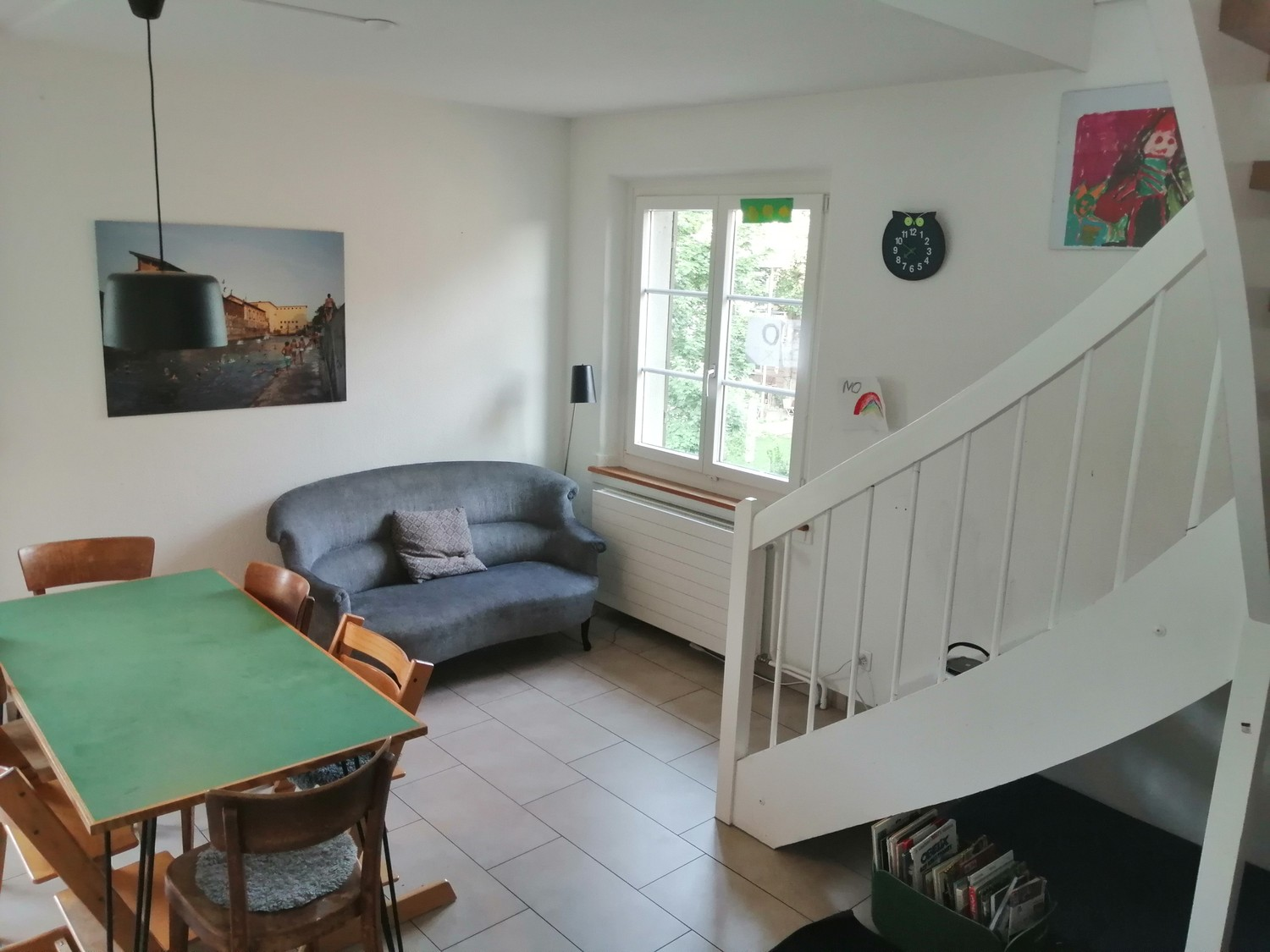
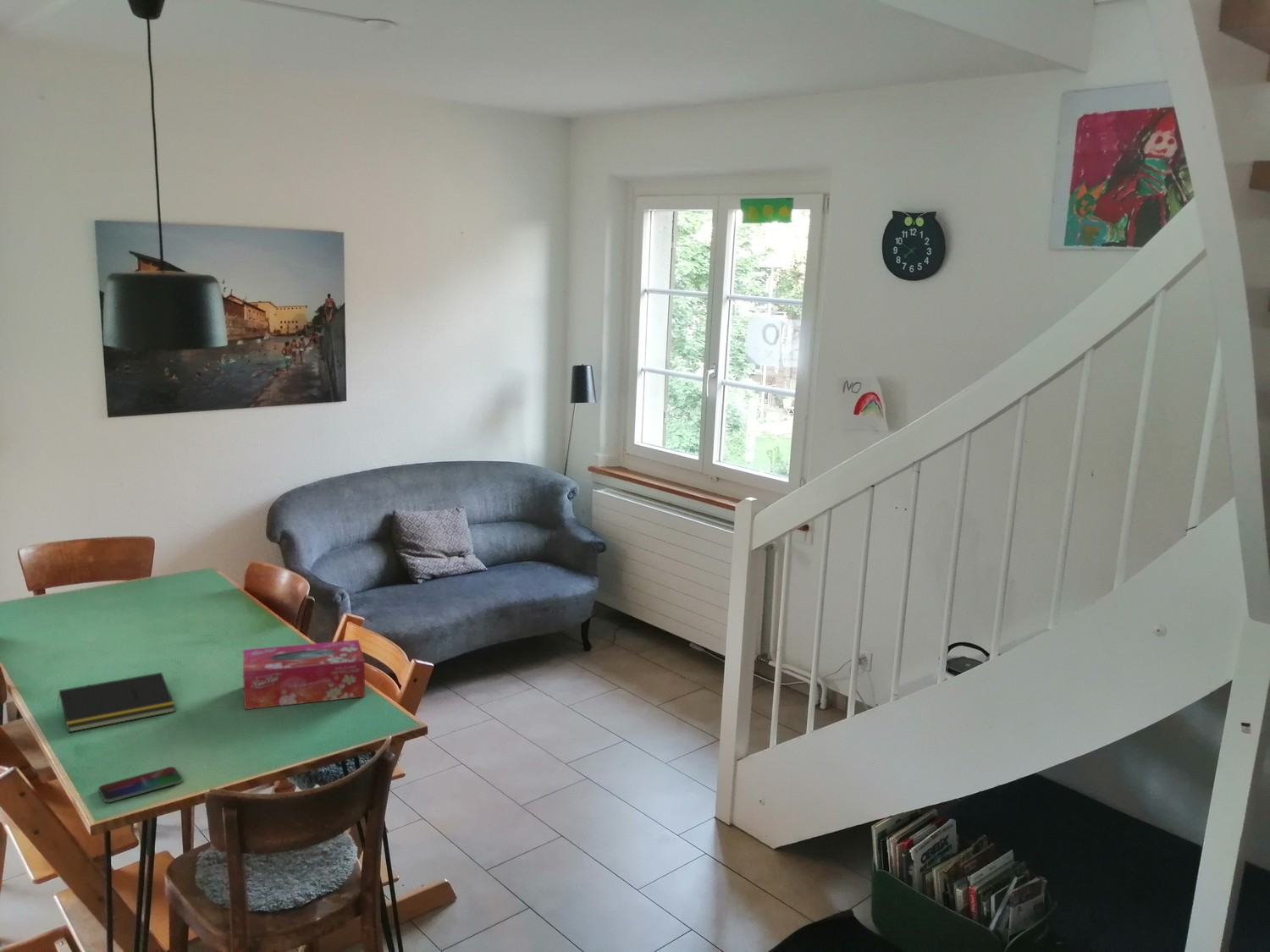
+ smartphone (141, 784)
+ notepad (117, 701)
+ tissue box (303, 673)
